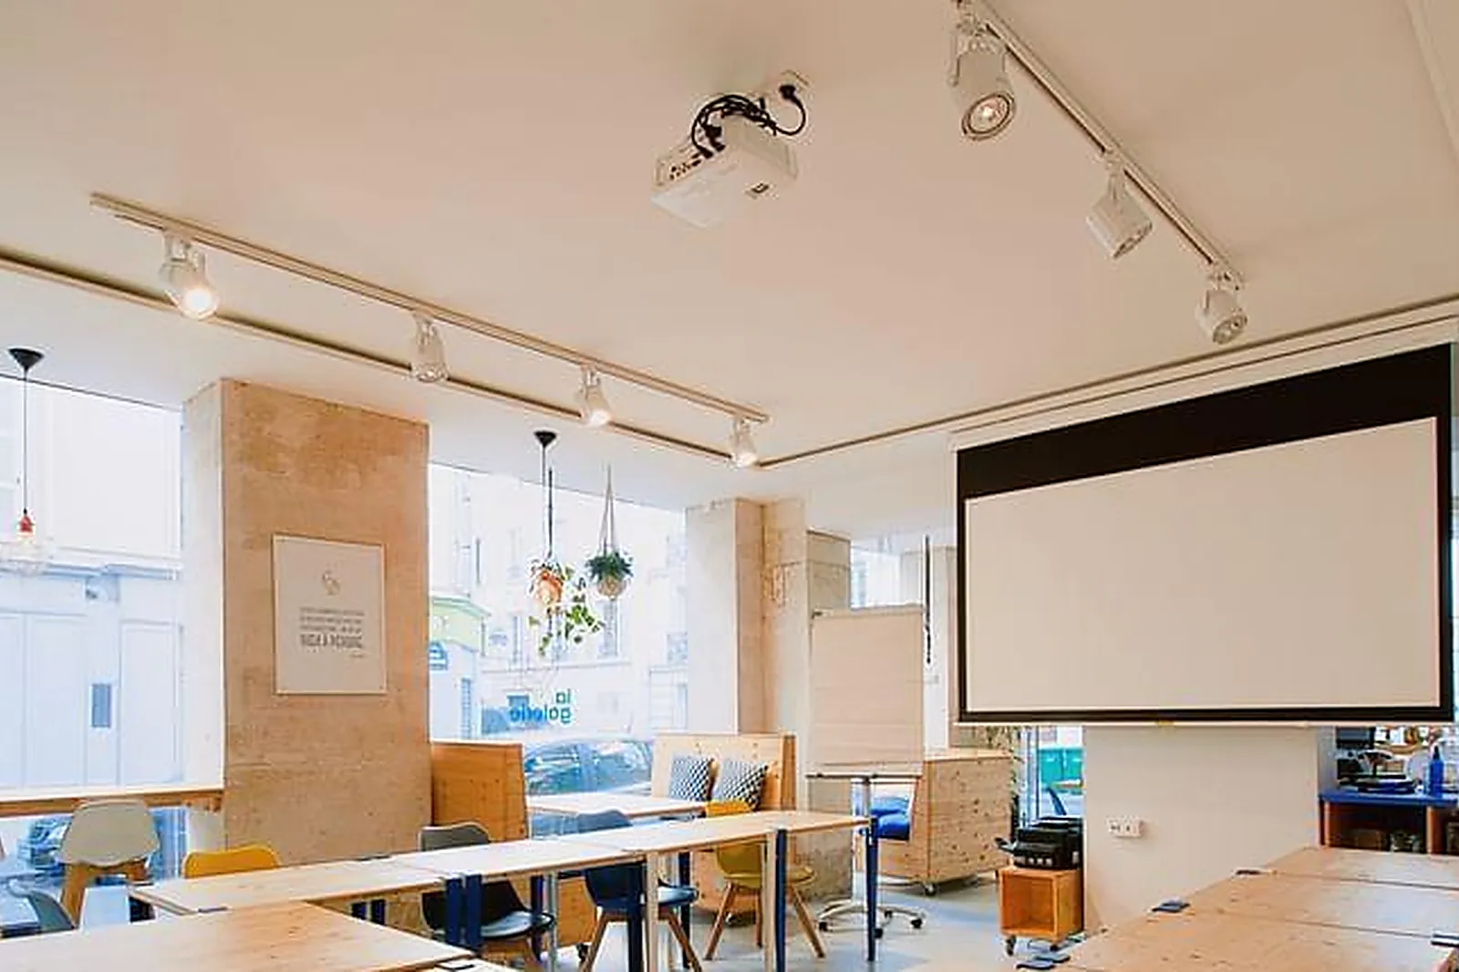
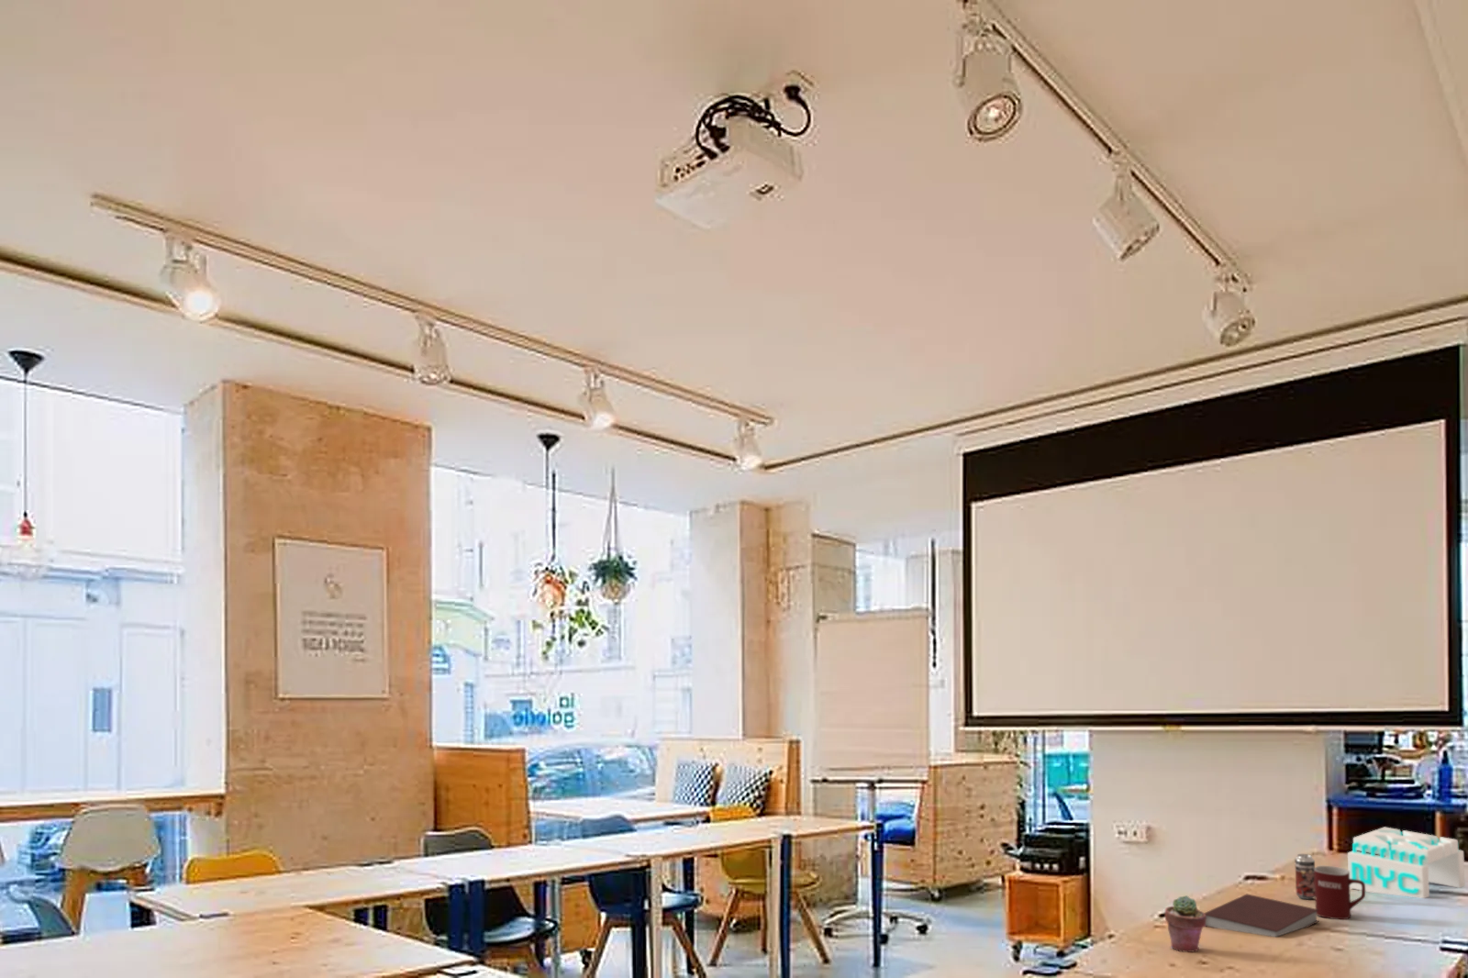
+ notebook (1261, 918)
+ table (1406, 861)
+ mug (1339, 894)
+ potted succulent (1184, 922)
+ beverage can (1304, 876)
